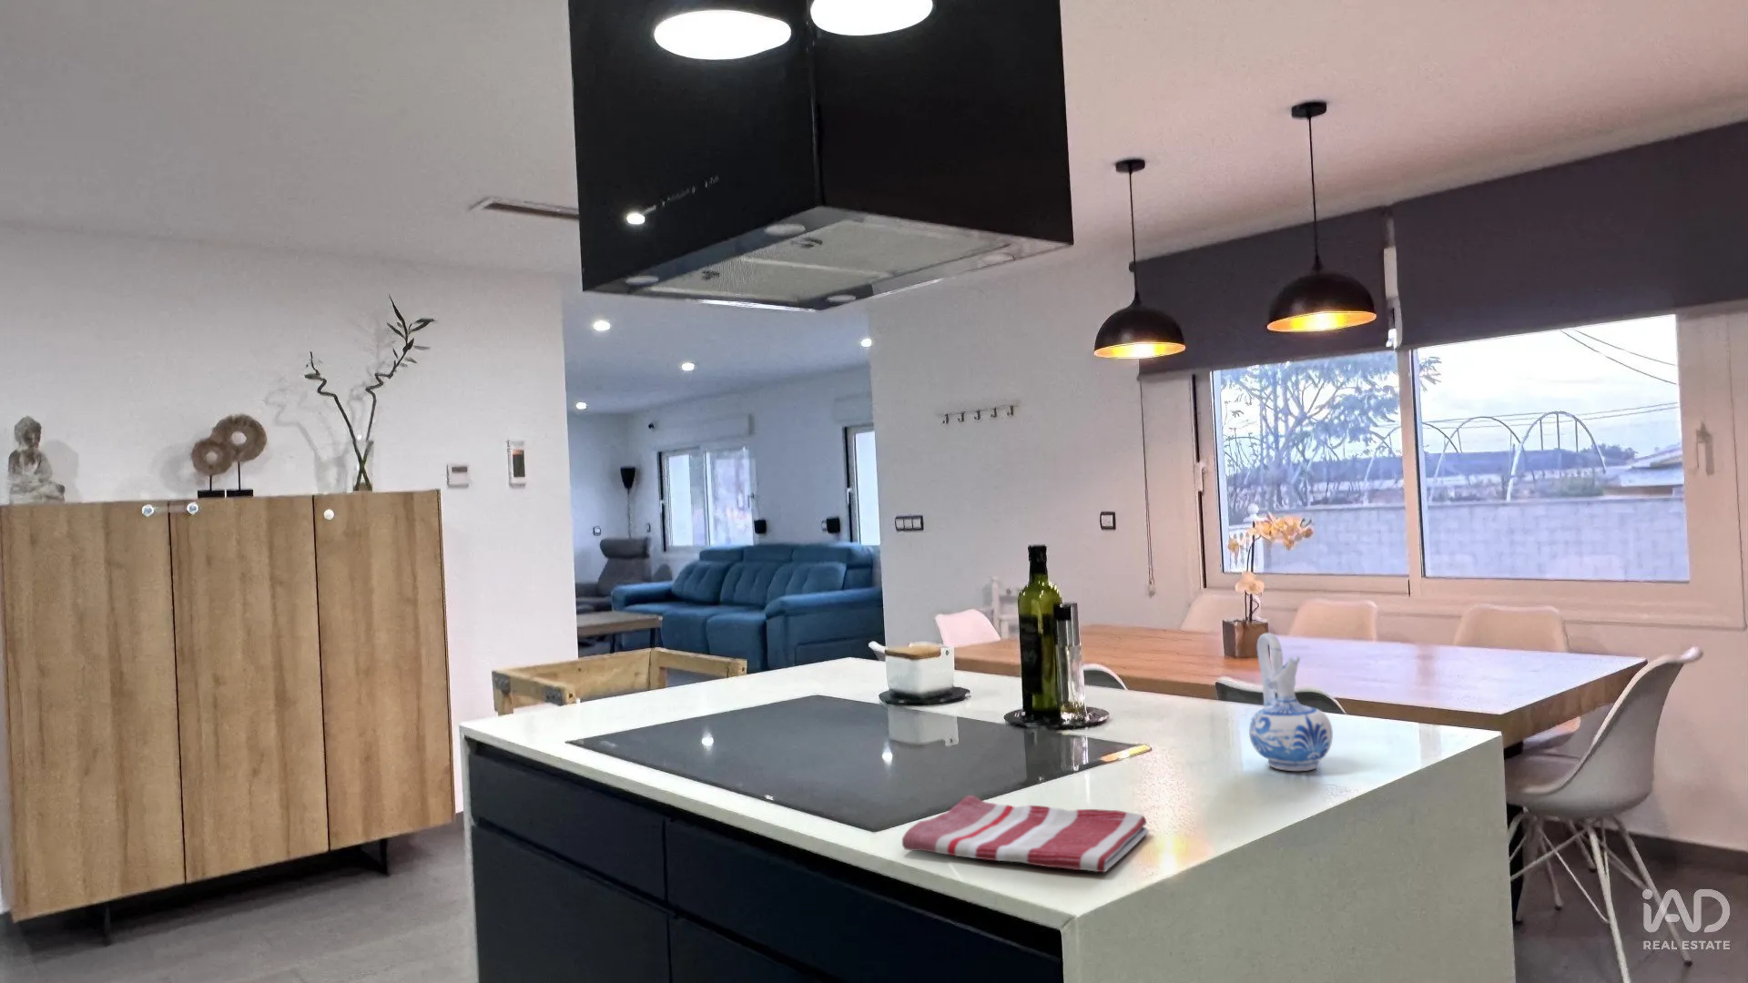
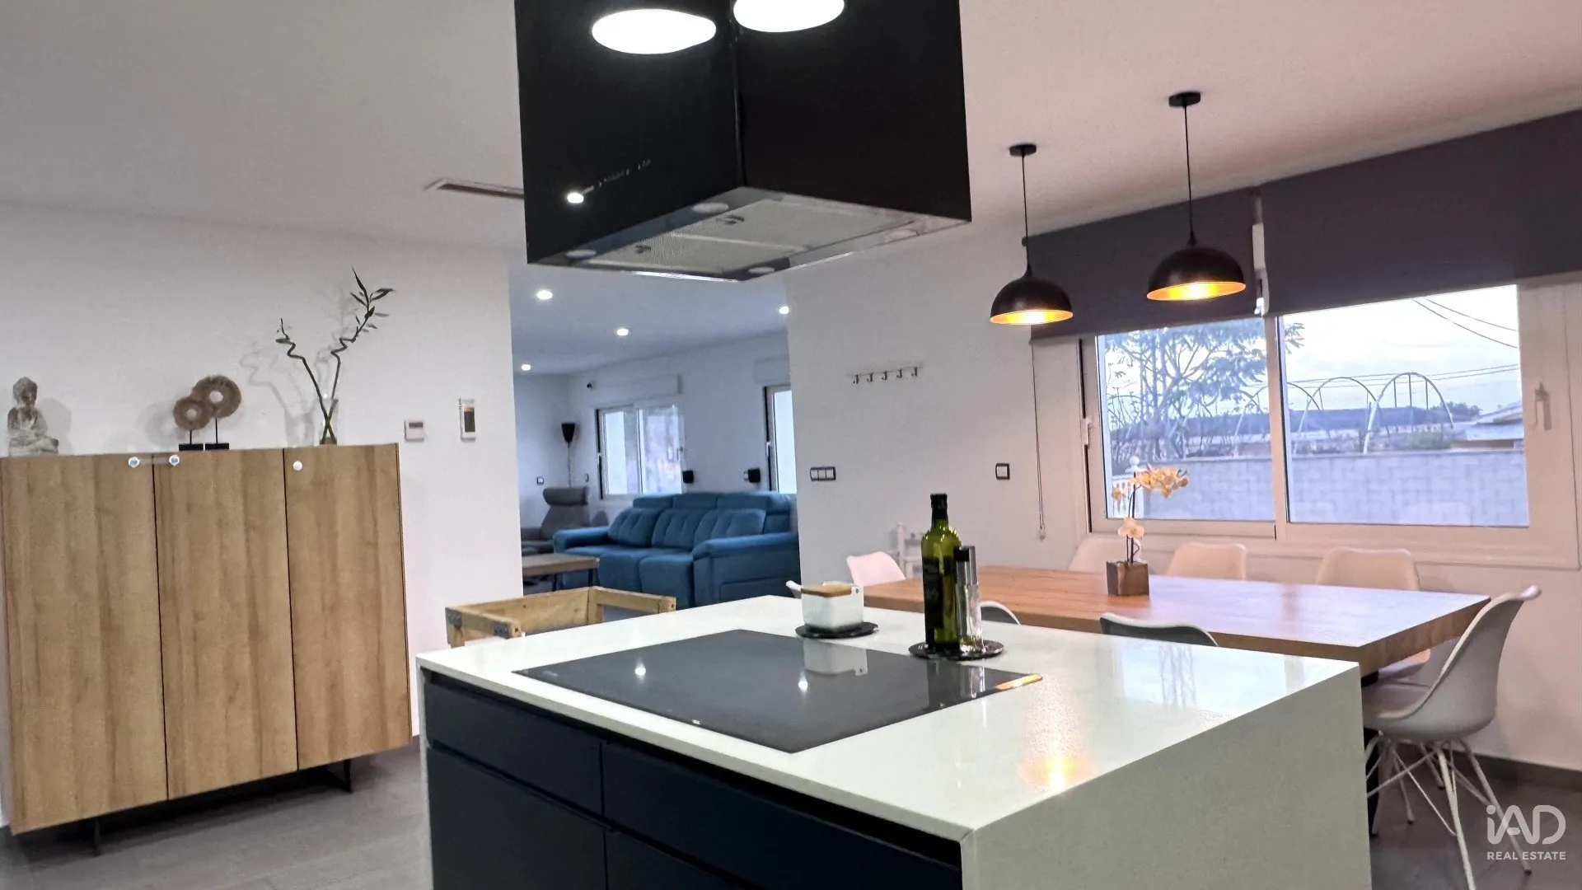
- ceramic pitcher (1288, 700)
- dish towel (1026, 831)
